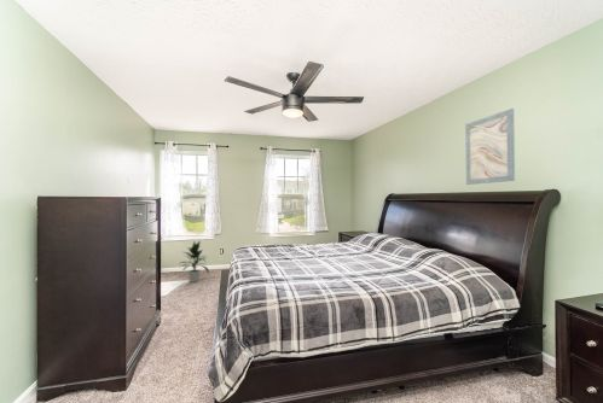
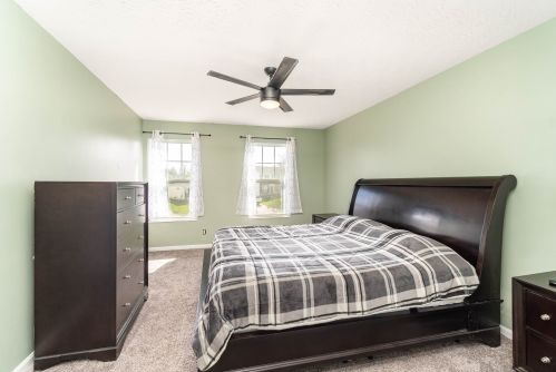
- indoor plant (195, 261)
- wall art (487, 150)
